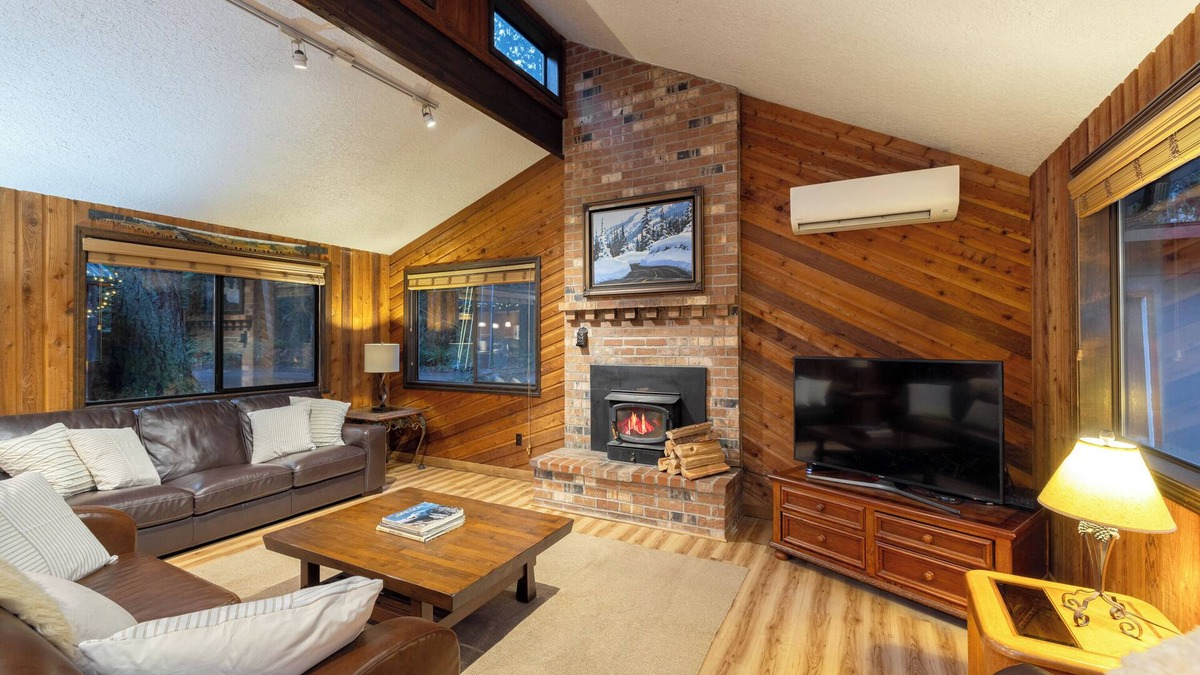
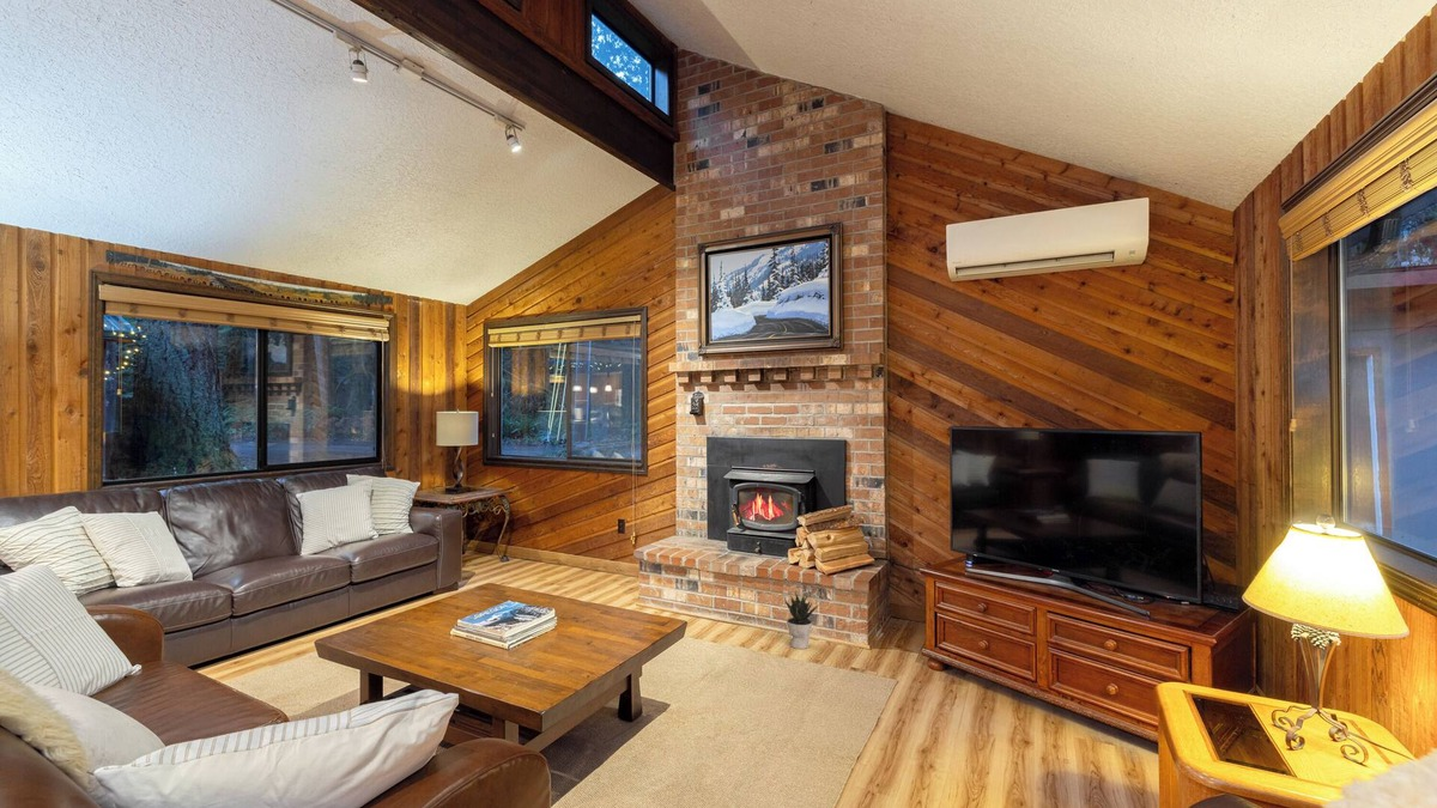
+ potted plant (798, 618)
